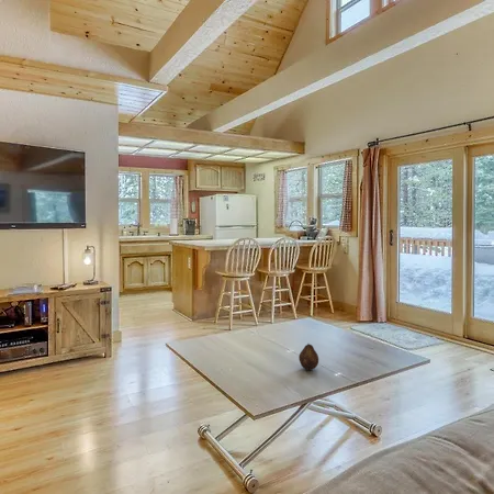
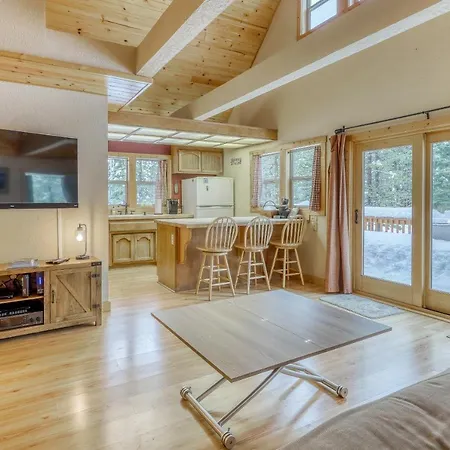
- fruit (308, 356)
